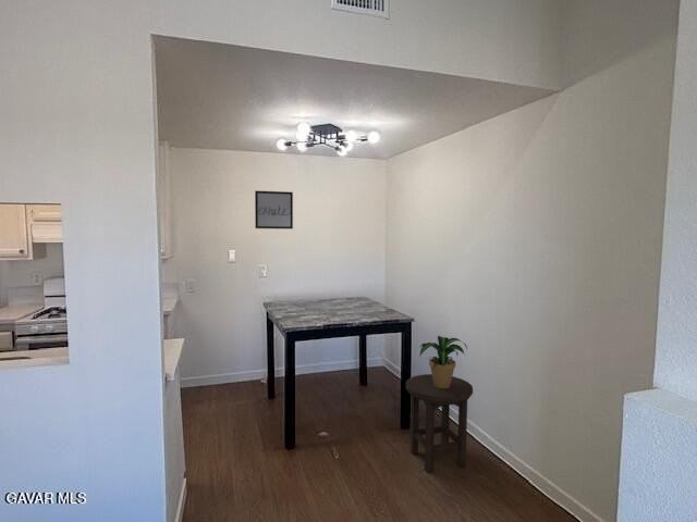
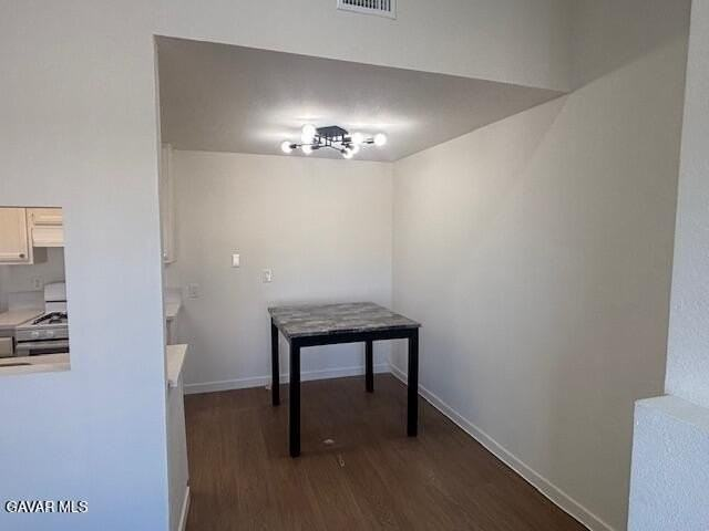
- stool (441, 422)
- wall art (273, 210)
- potted plant (442, 361)
